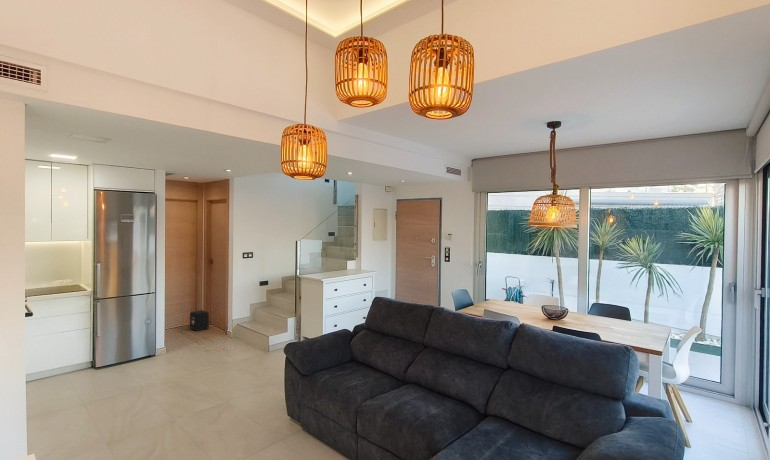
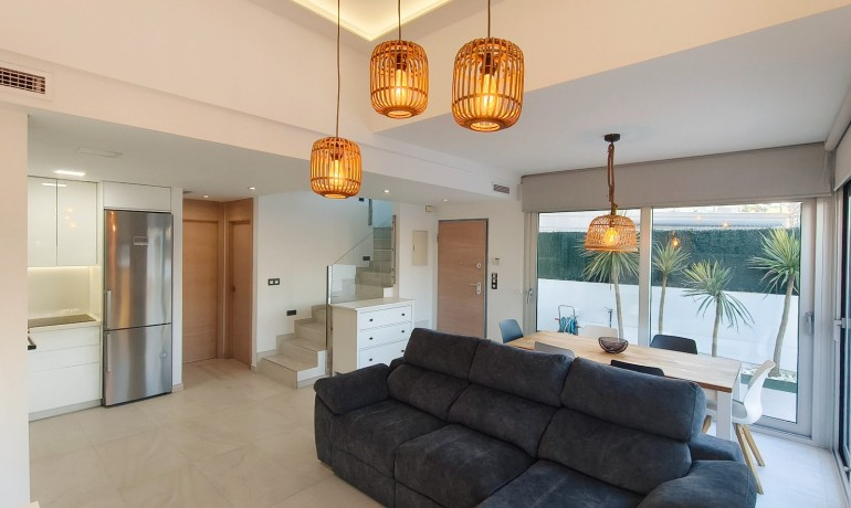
- air purifier (198, 320)
